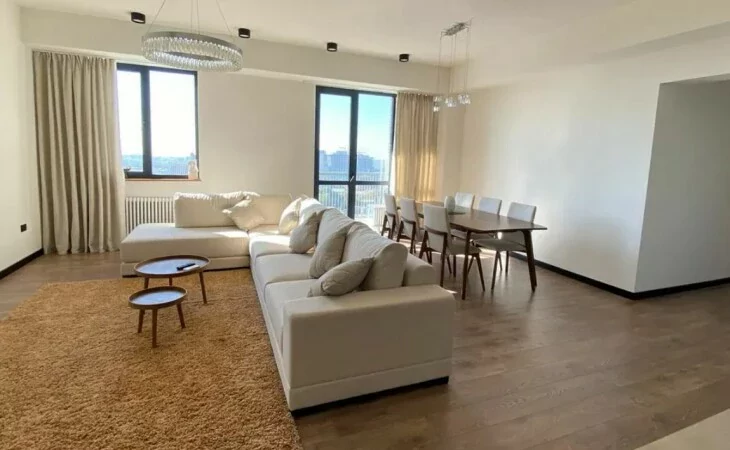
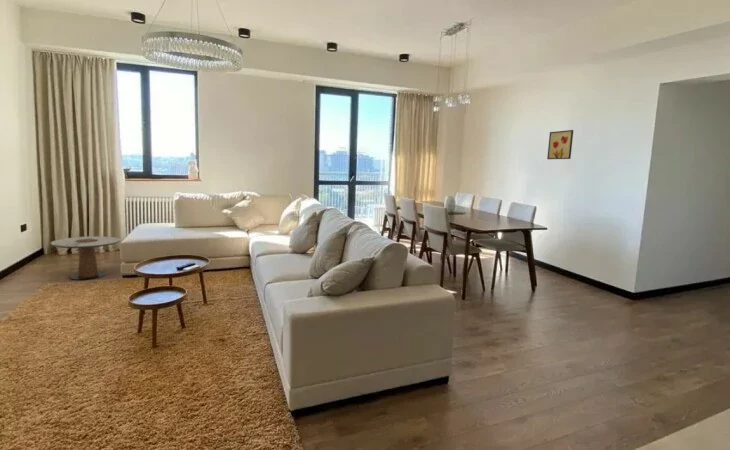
+ side table (87, 258)
+ wall art (560, 145)
